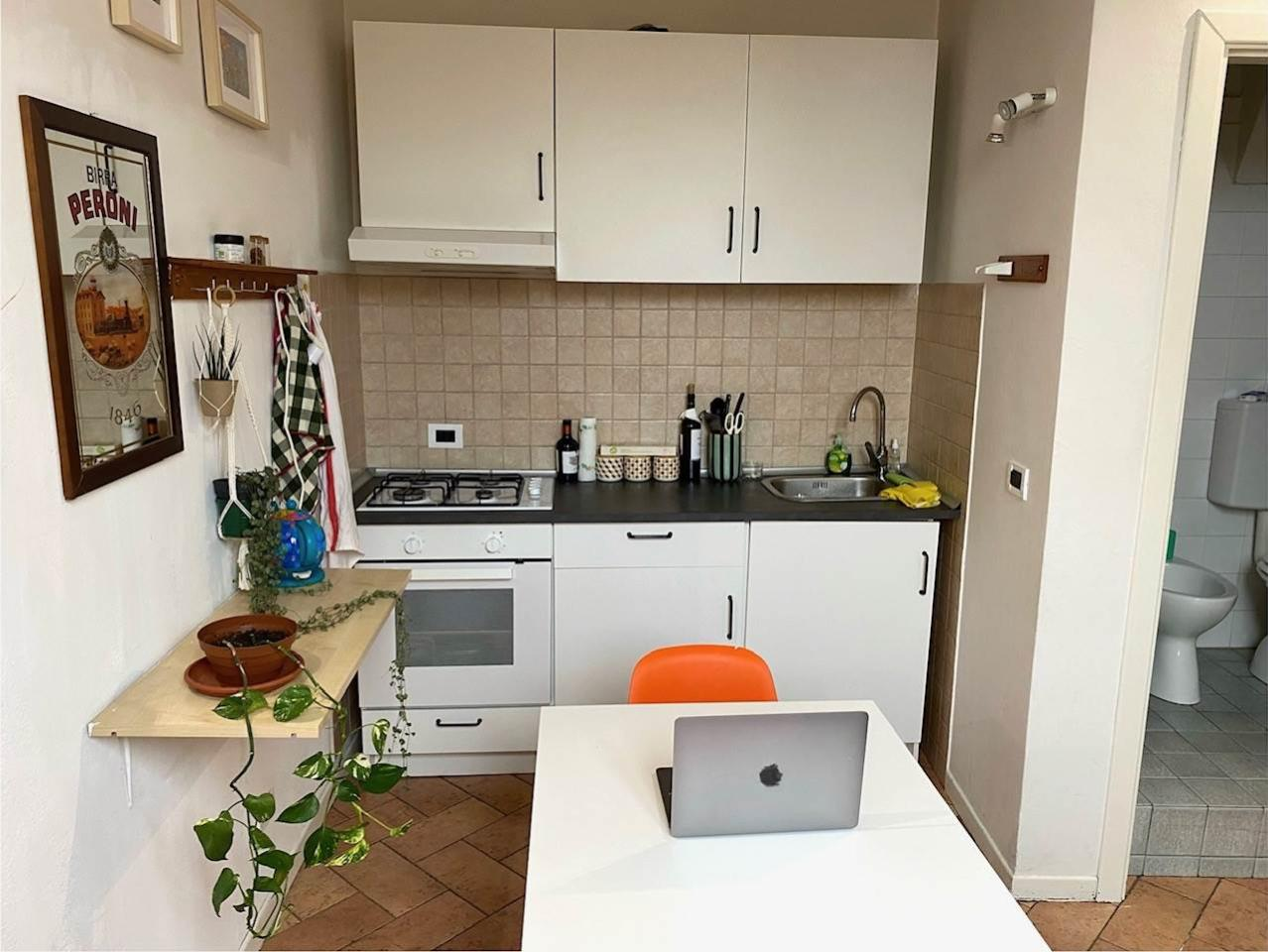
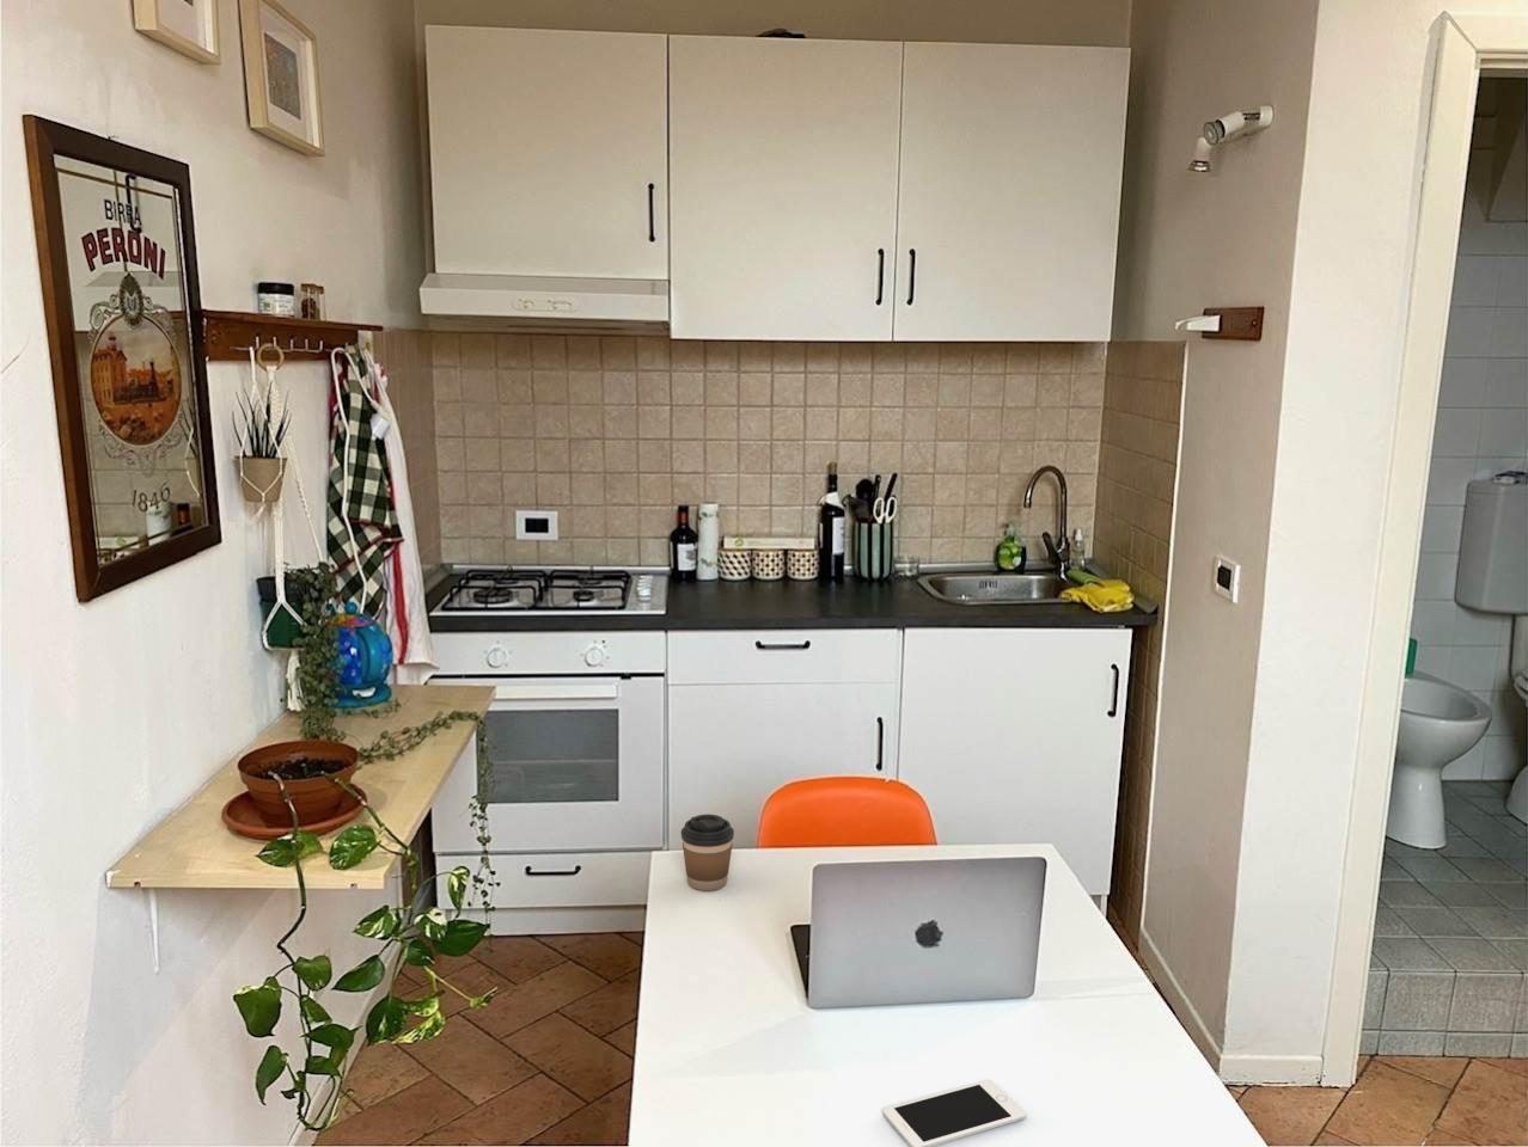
+ cell phone (954, 1113)
+ coffee cup (706, 848)
